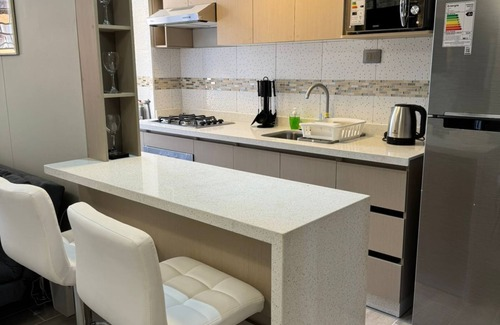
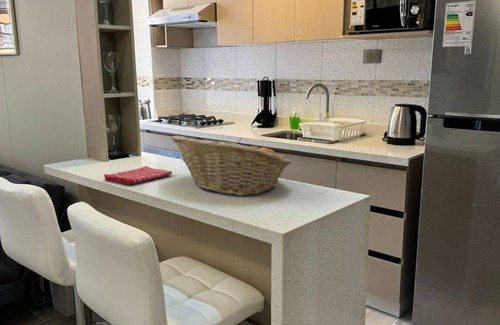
+ fruit basket (230, 160)
+ dish towel (138, 174)
